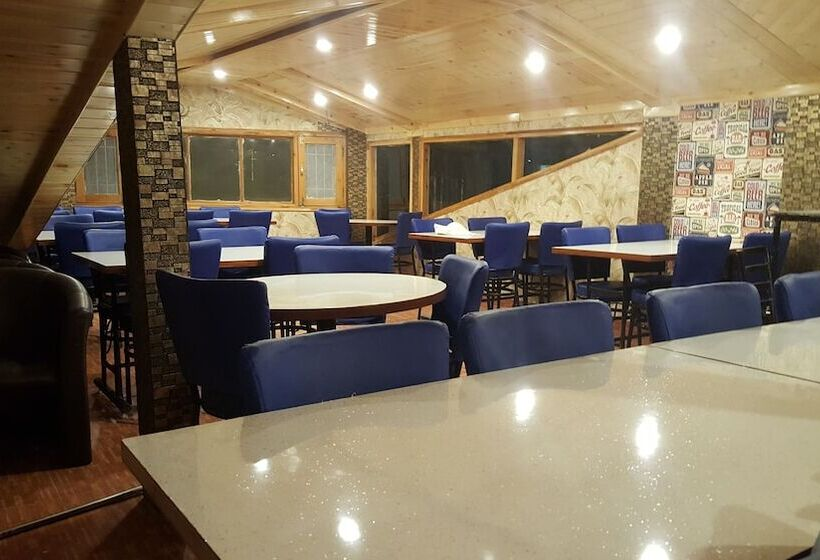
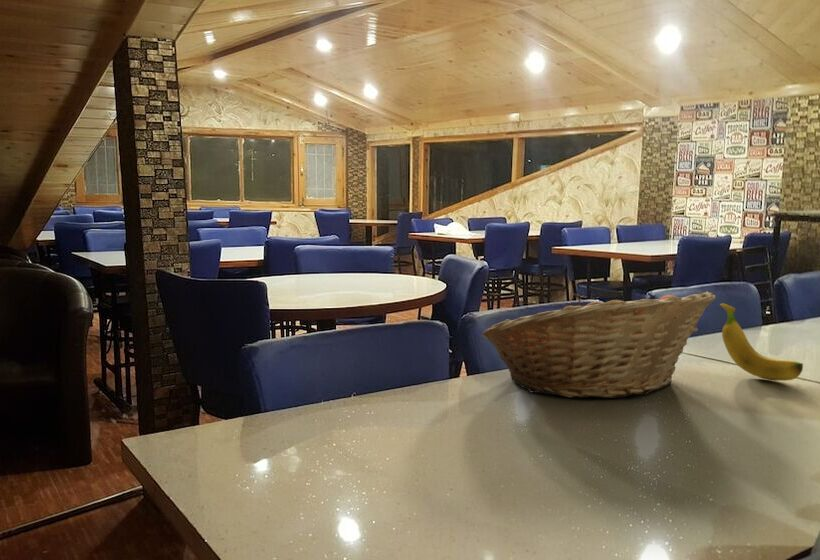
+ banana (752, 347)
+ fruit basket (598, 334)
